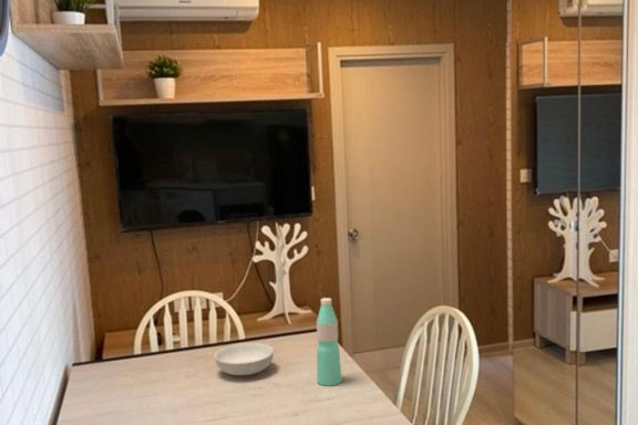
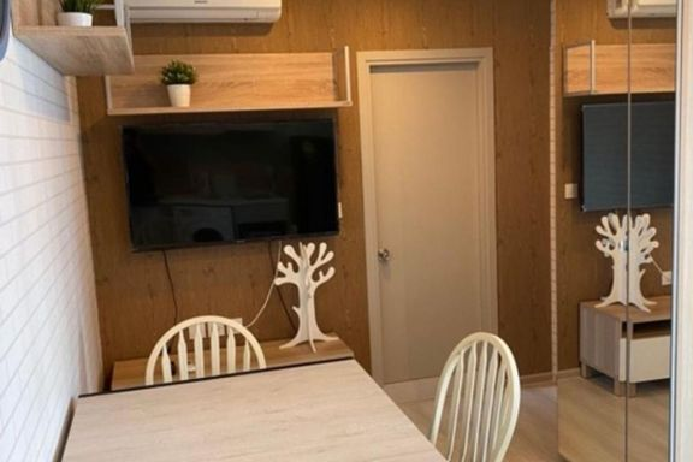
- serving bowl (244, 361)
- water bottle (327, 340)
